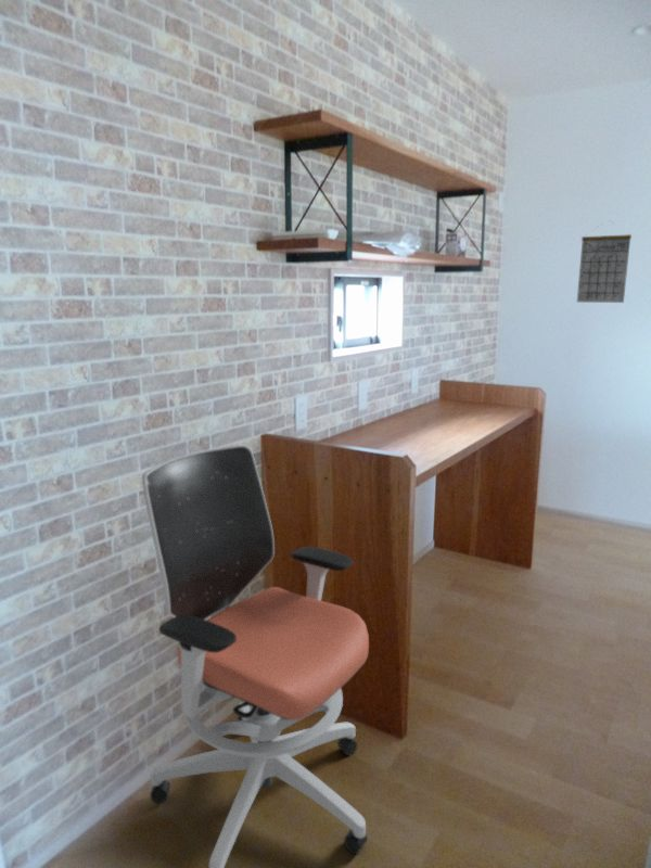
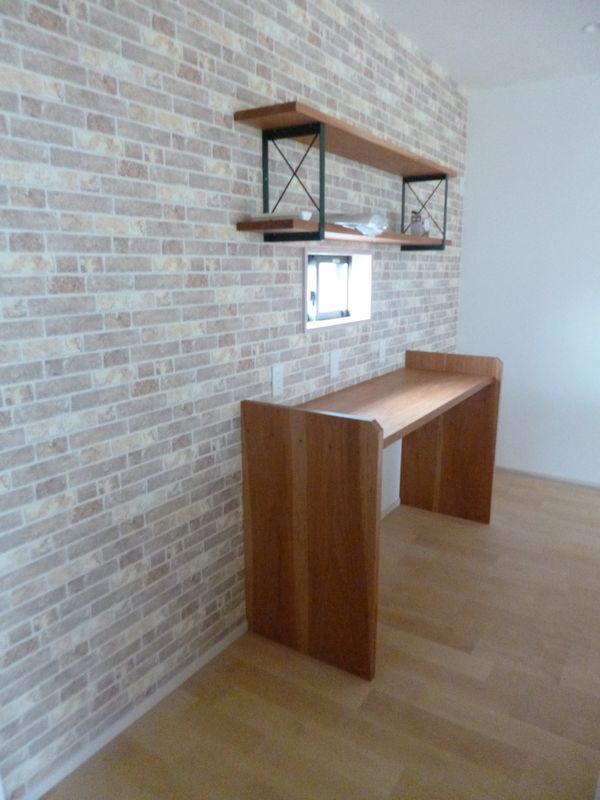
- calendar (603, 261)
- office chair (269, 647)
